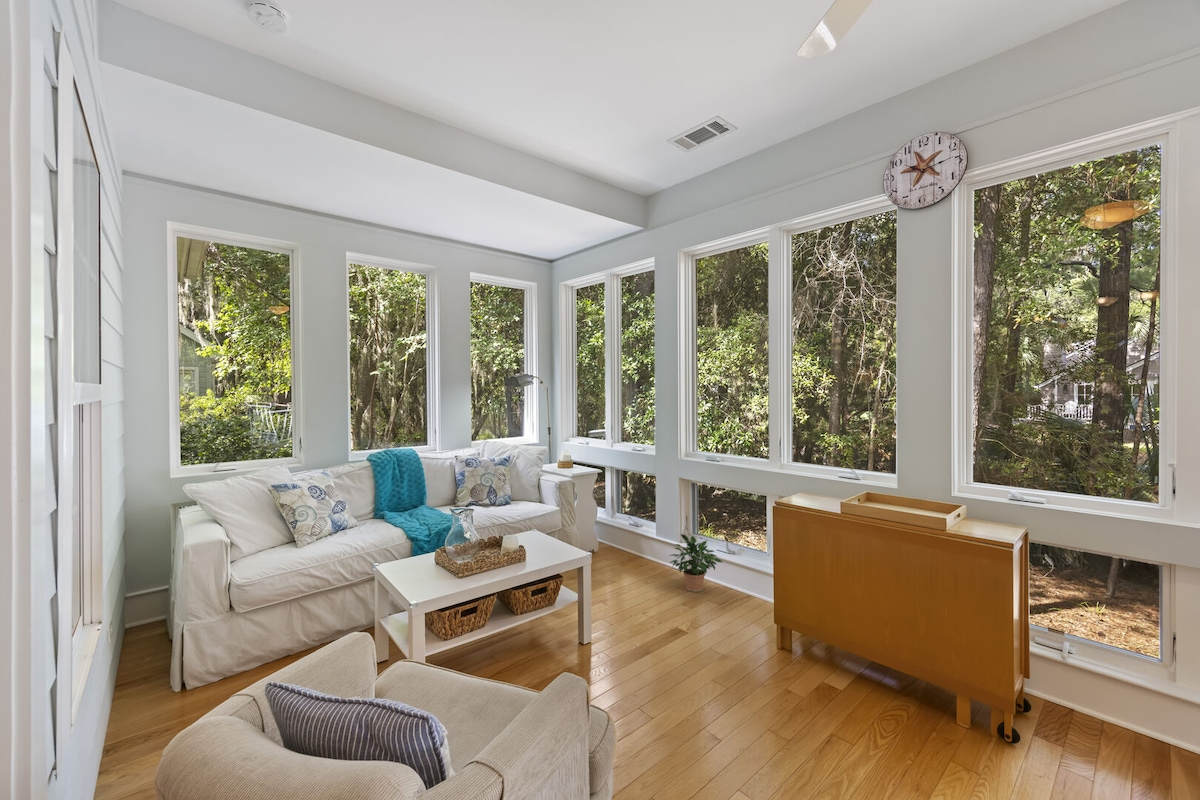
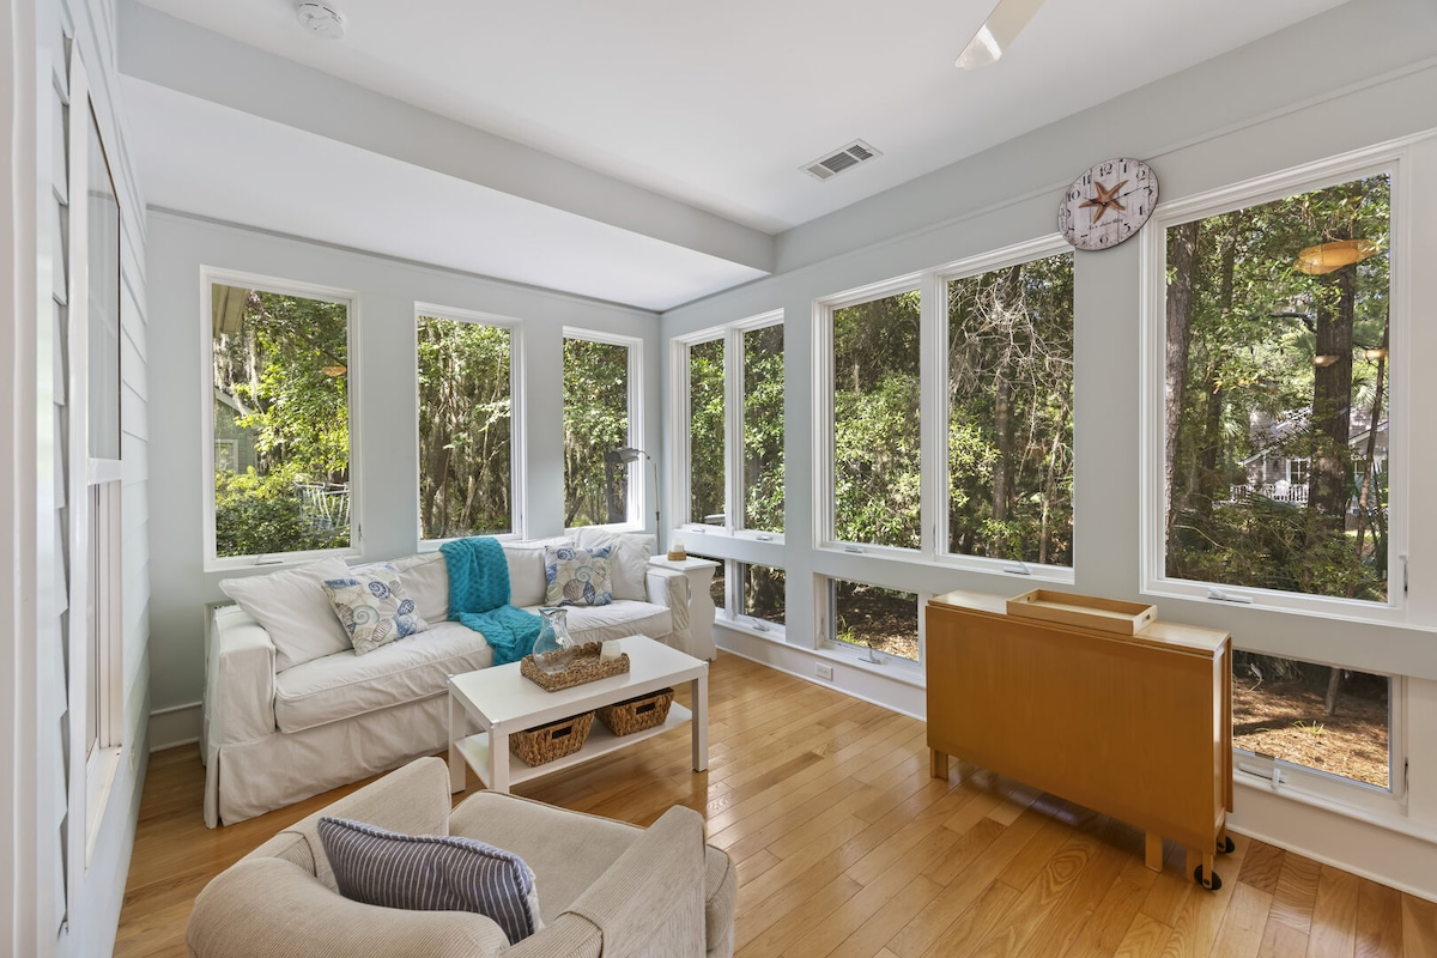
- potted plant (697, 563)
